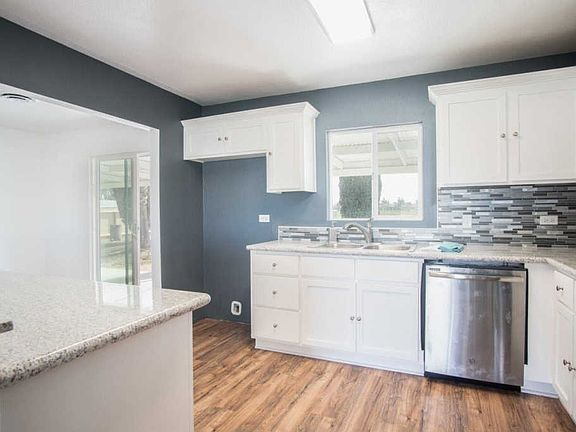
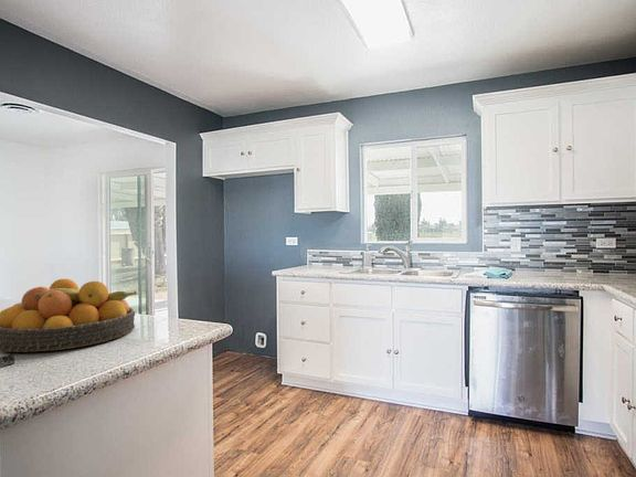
+ fruit bowl (67, 308)
